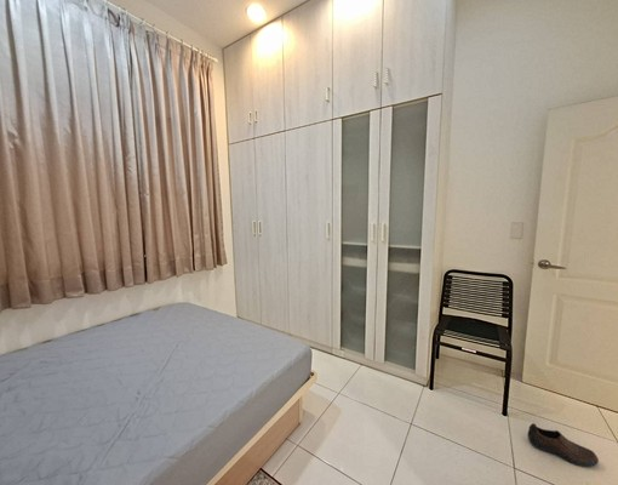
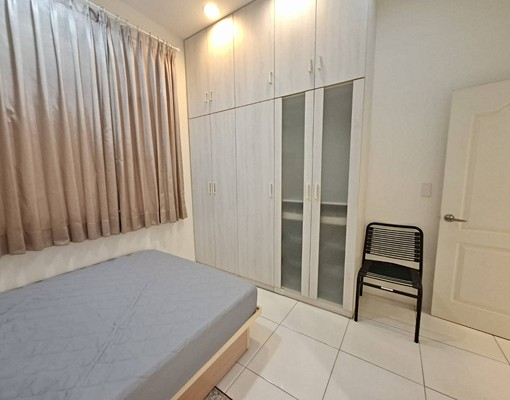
- shoe (561, 443)
